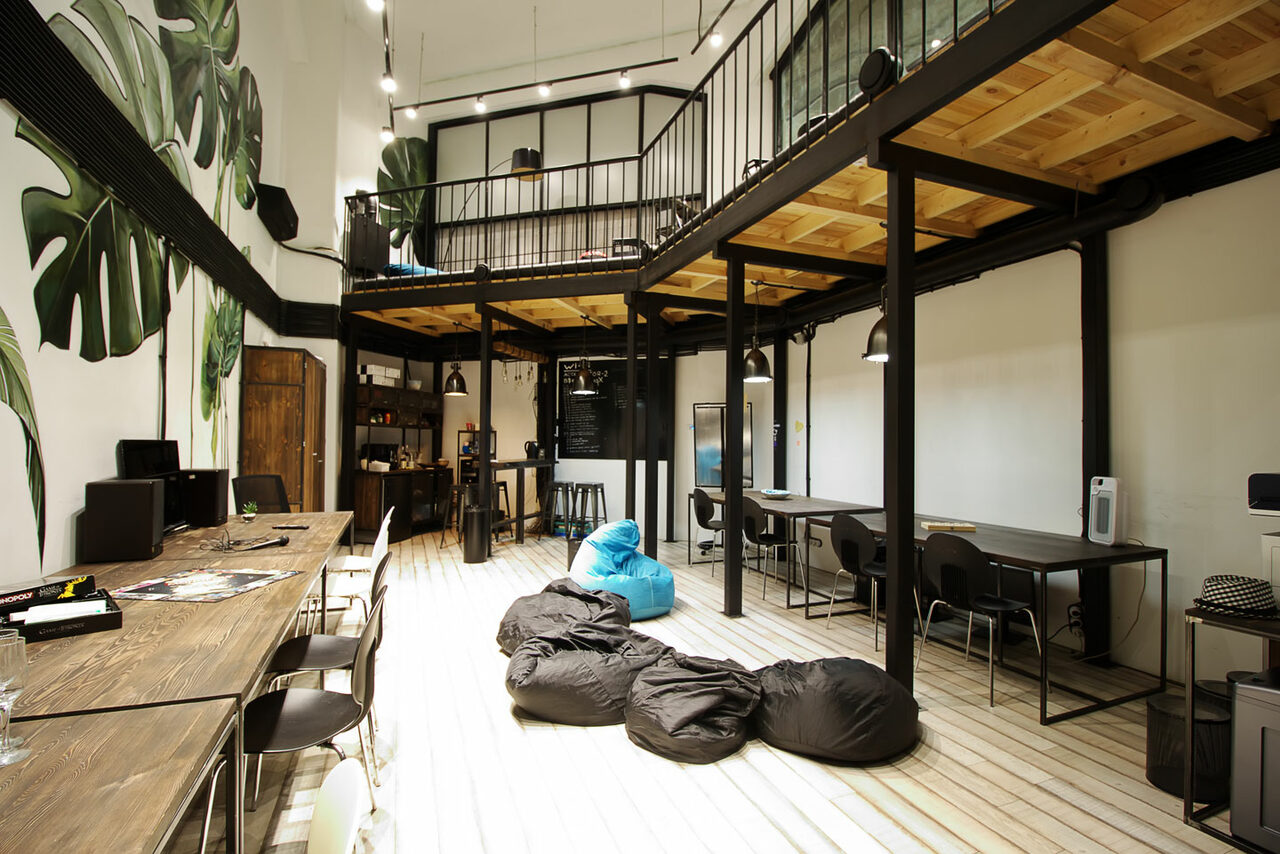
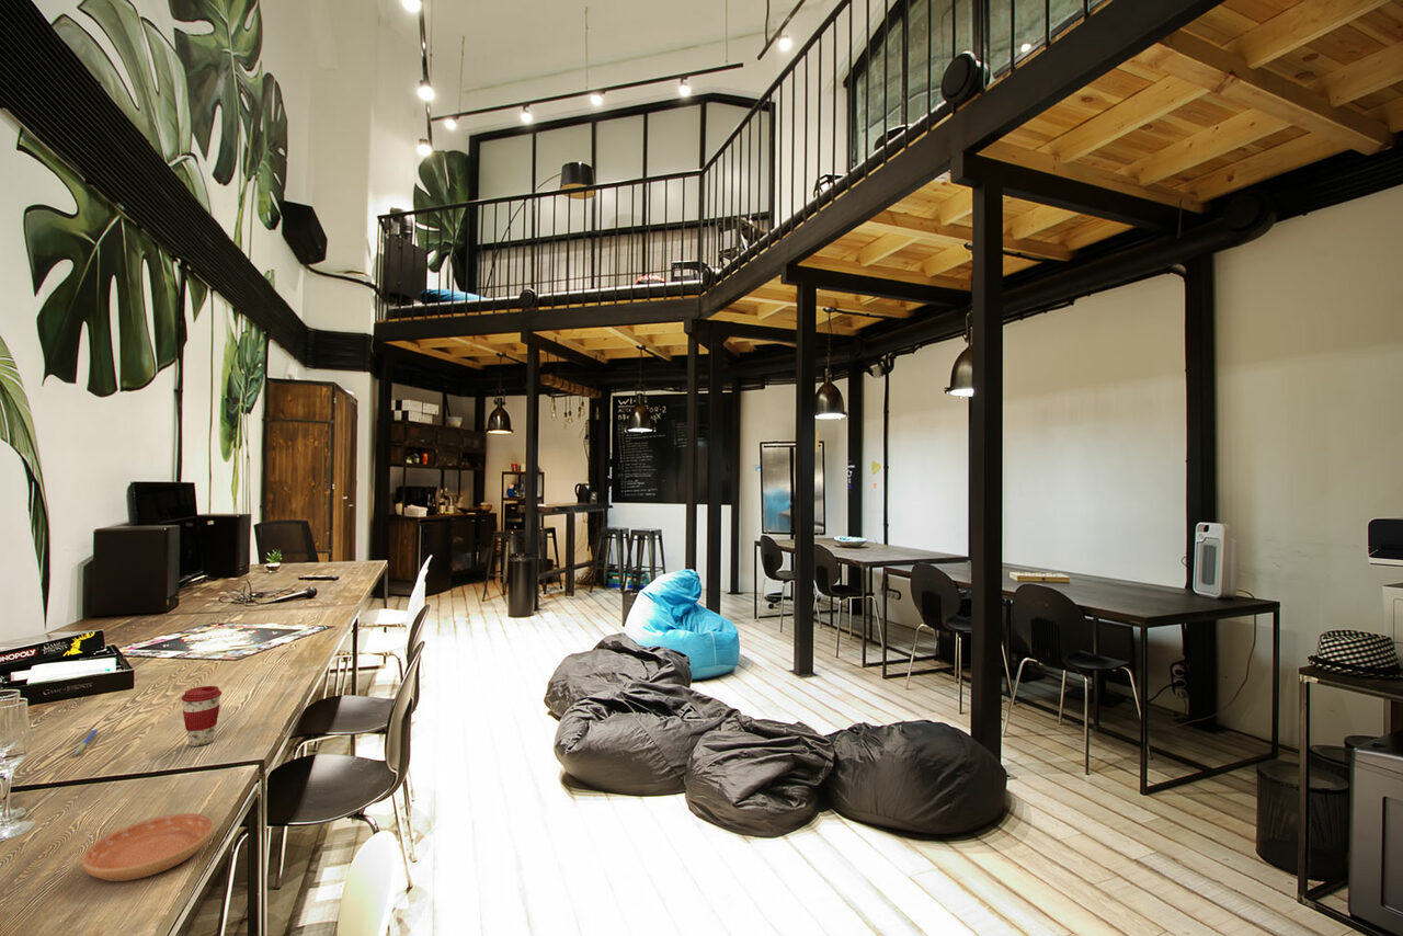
+ coffee cup (201, 716)
+ saucer (150, 847)
+ pen (85, 741)
